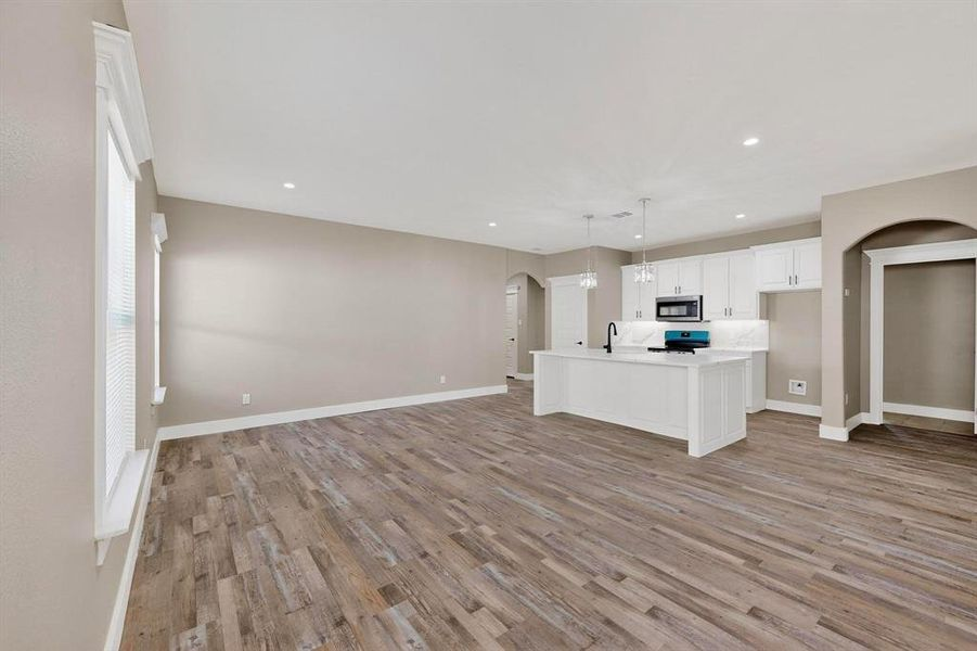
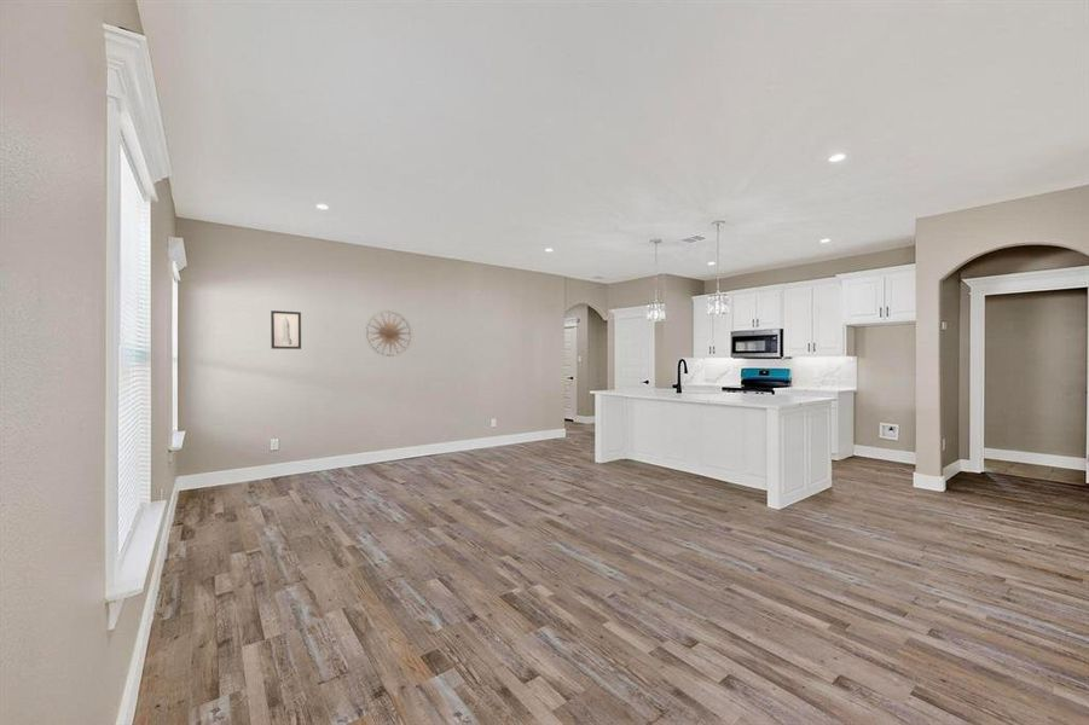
+ wall art (285, 330)
+ wall art (389, 334)
